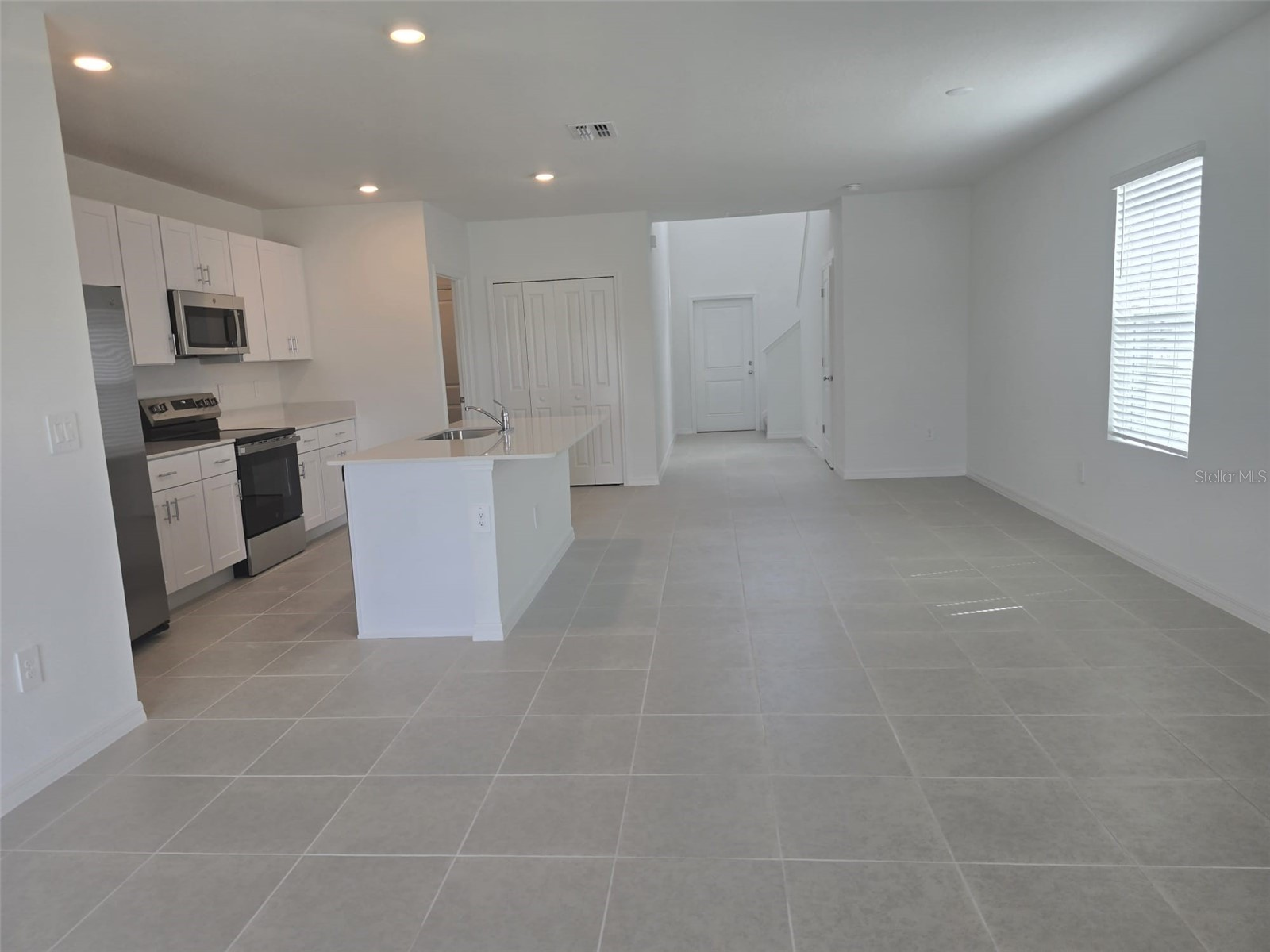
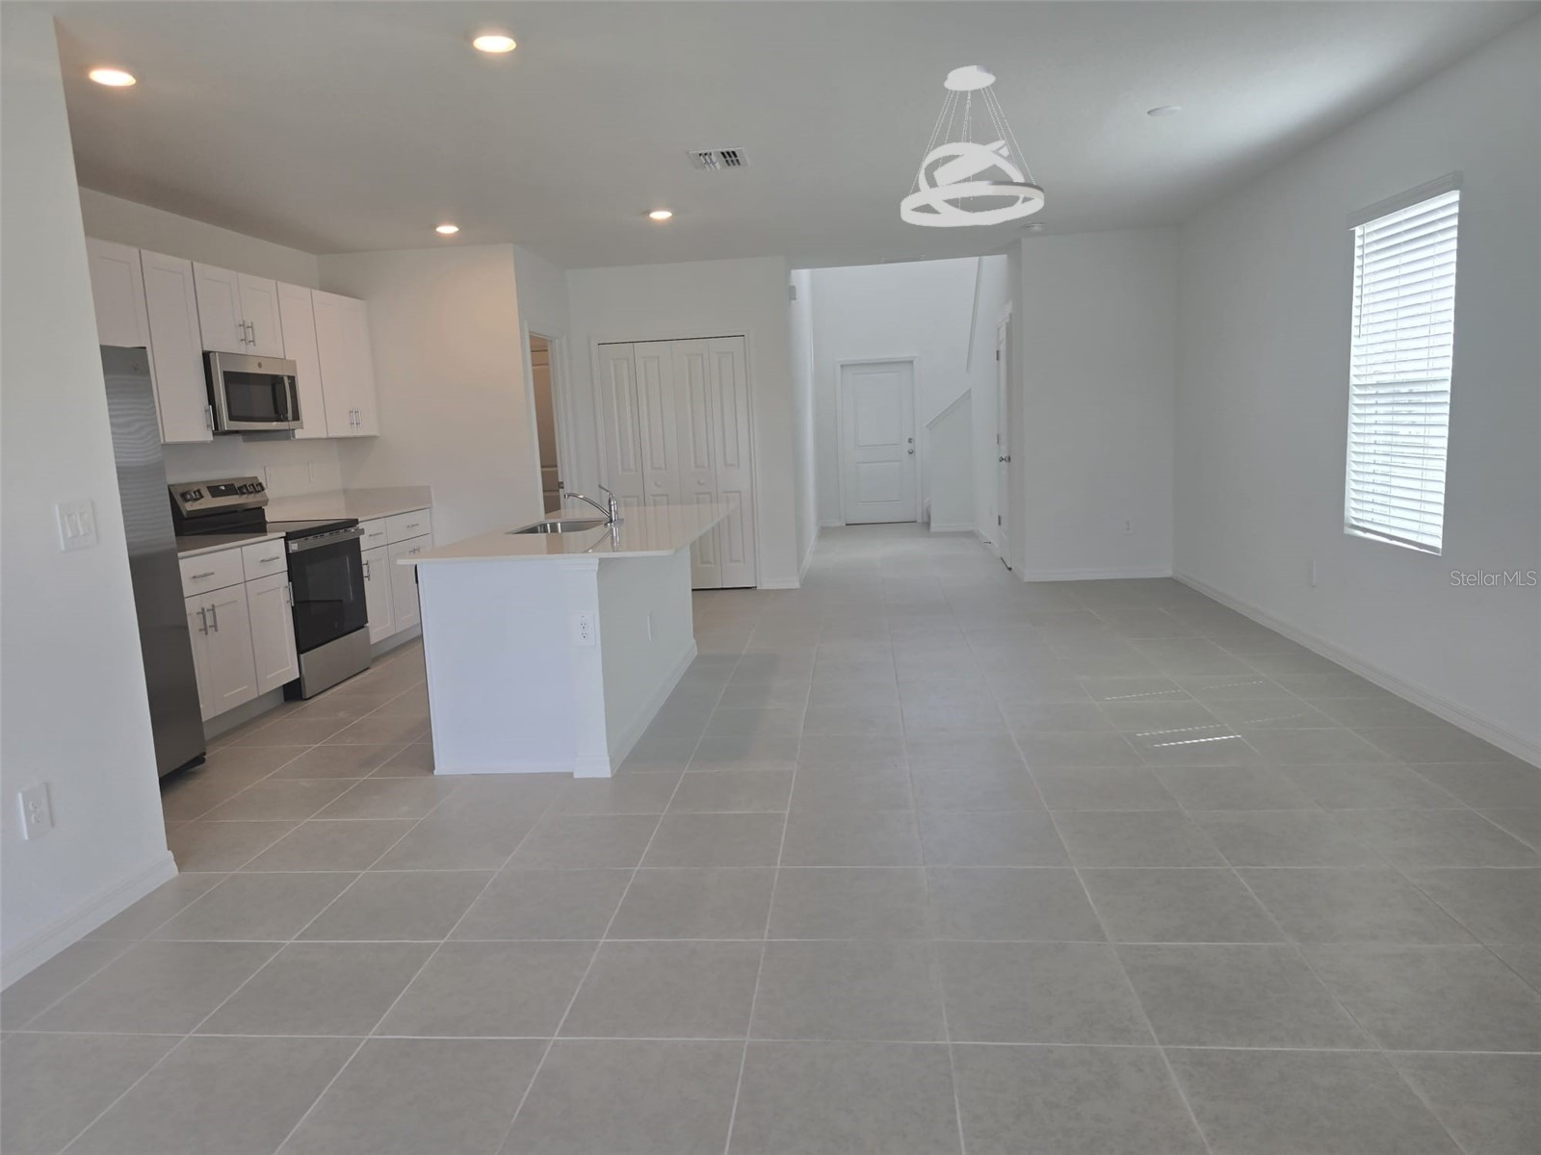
+ pendant light (969, 147)
